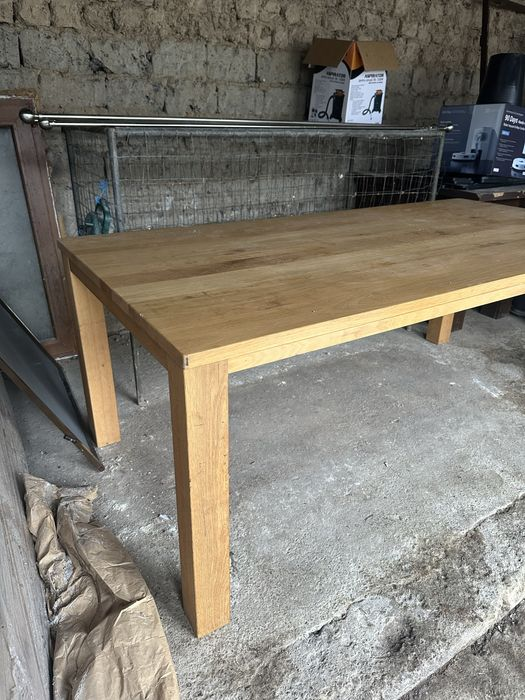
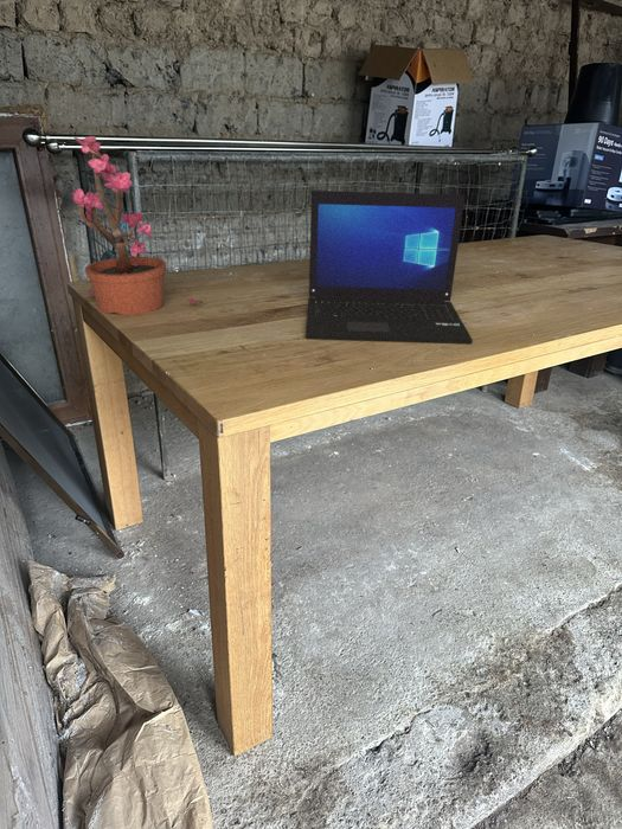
+ potted plant (132, 225)
+ laptop (387, 264)
